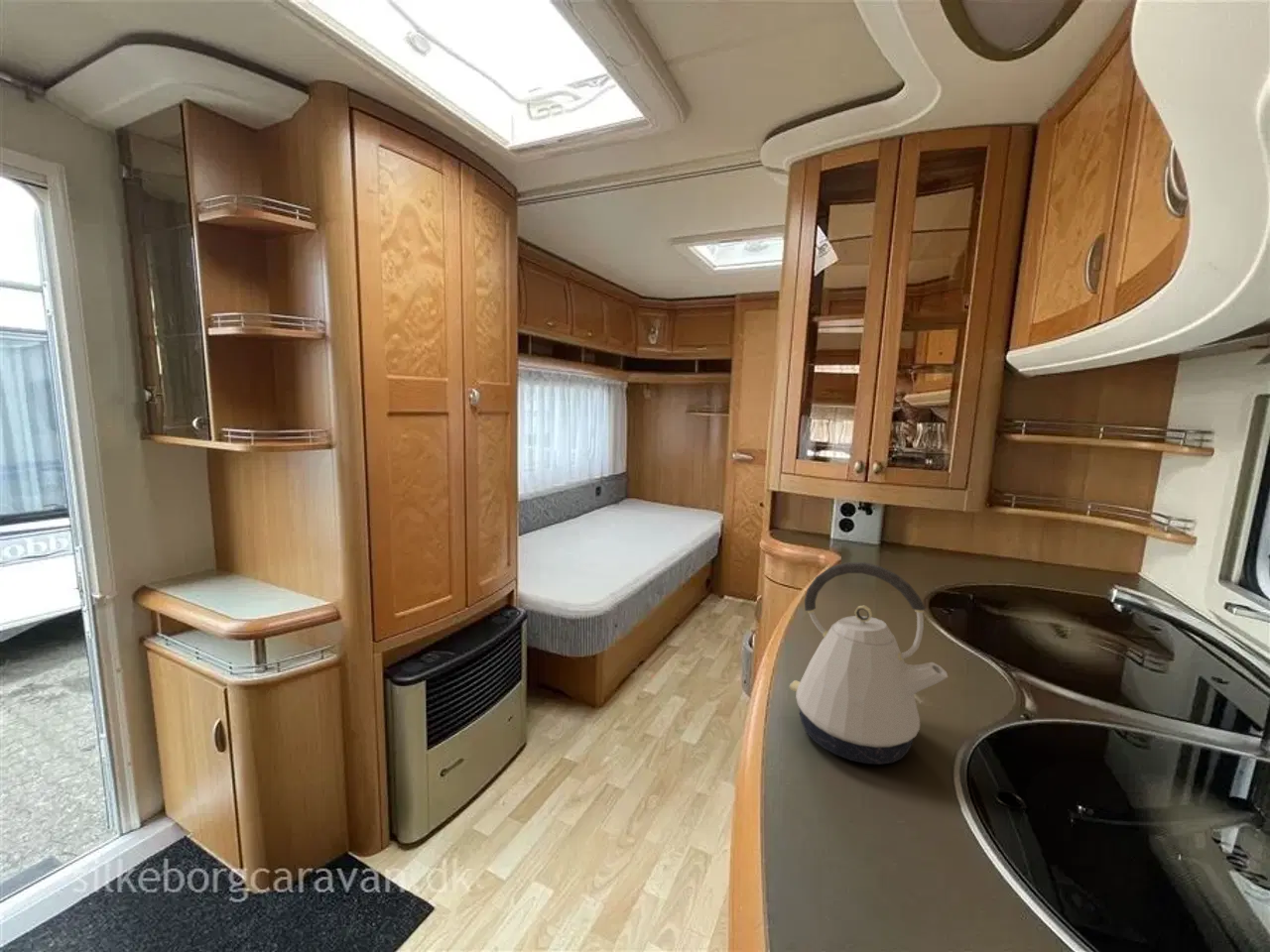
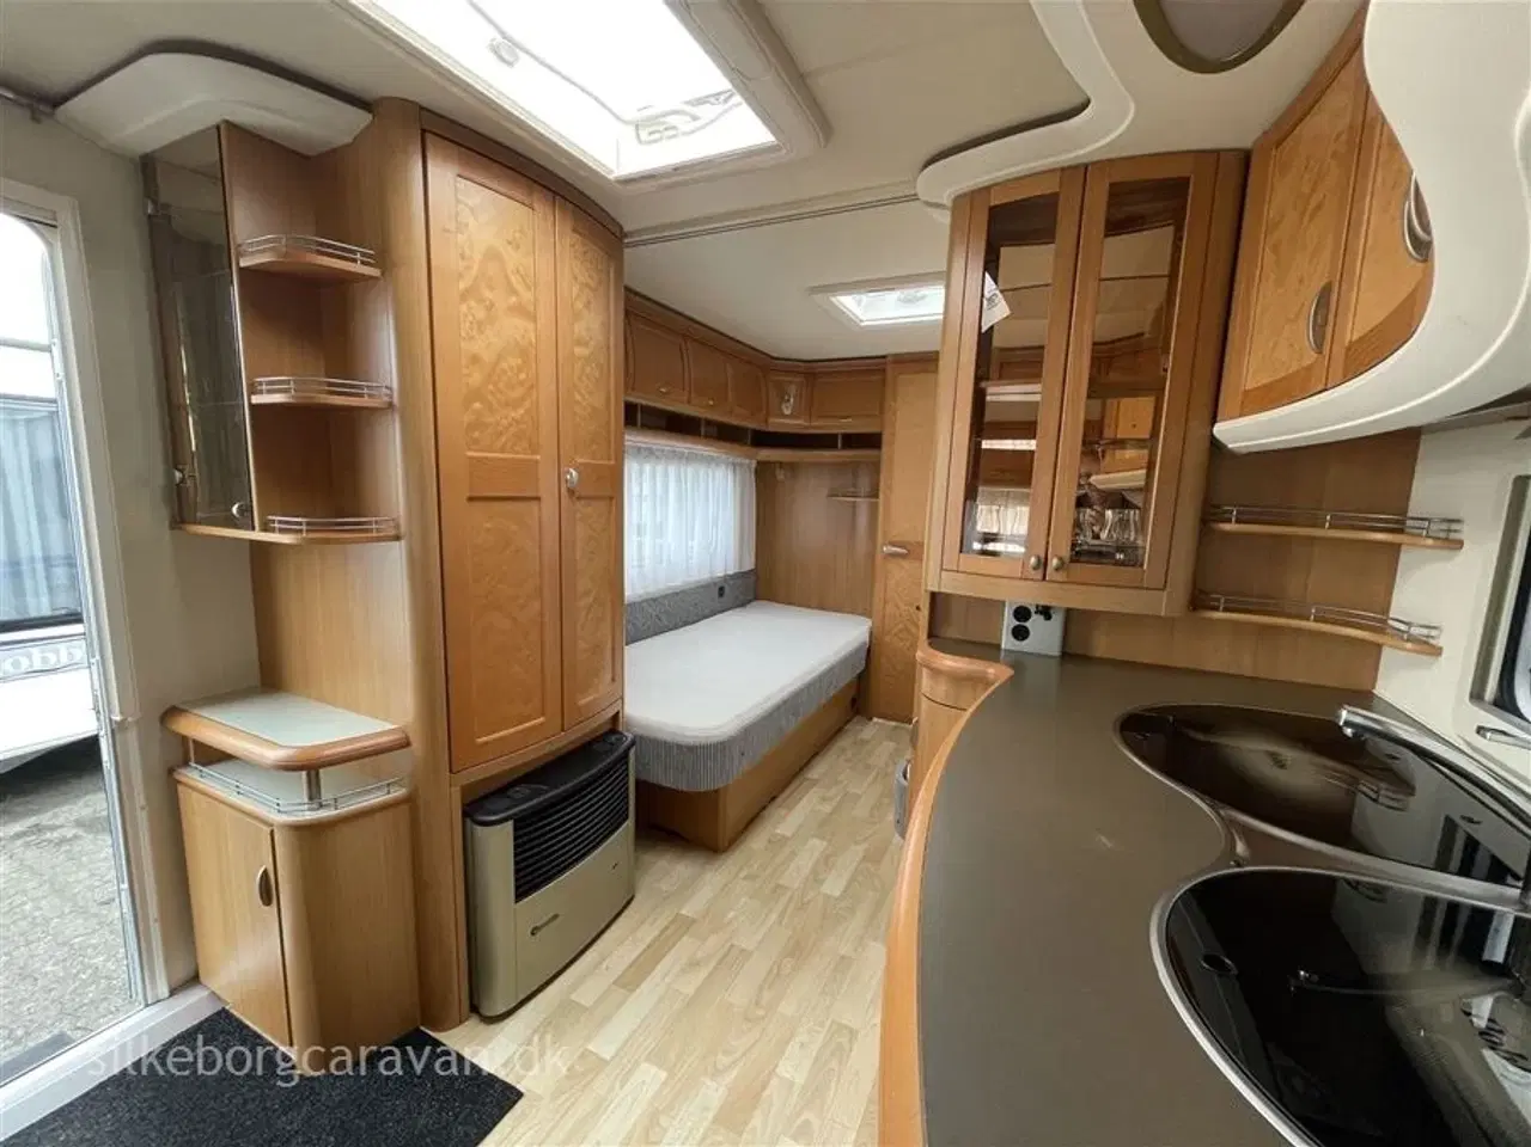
- kettle (864, 653)
